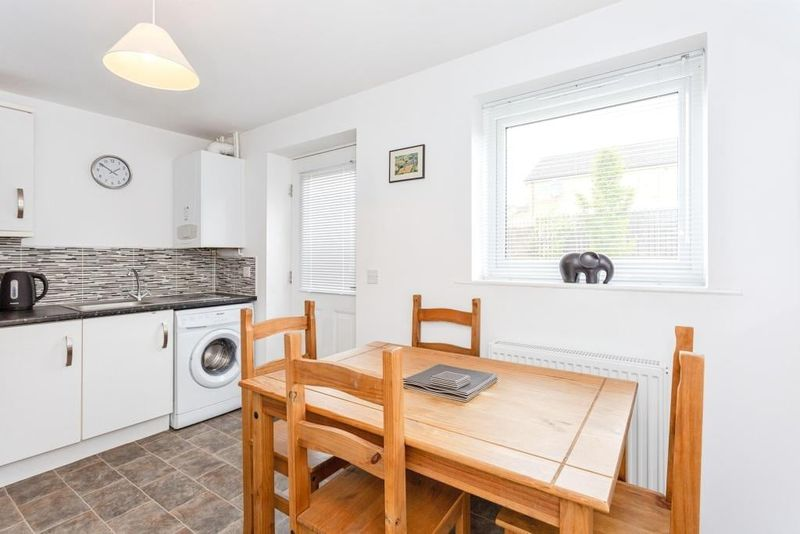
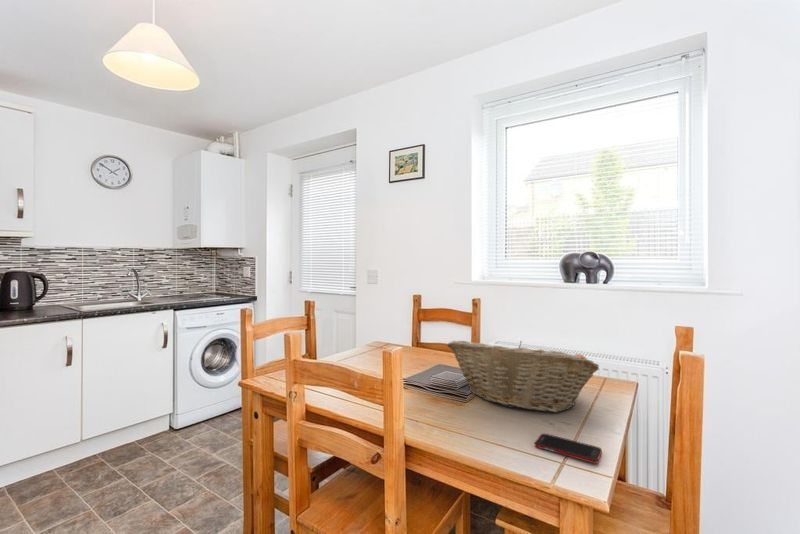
+ fruit basket (517, 366)
+ cell phone (567, 447)
